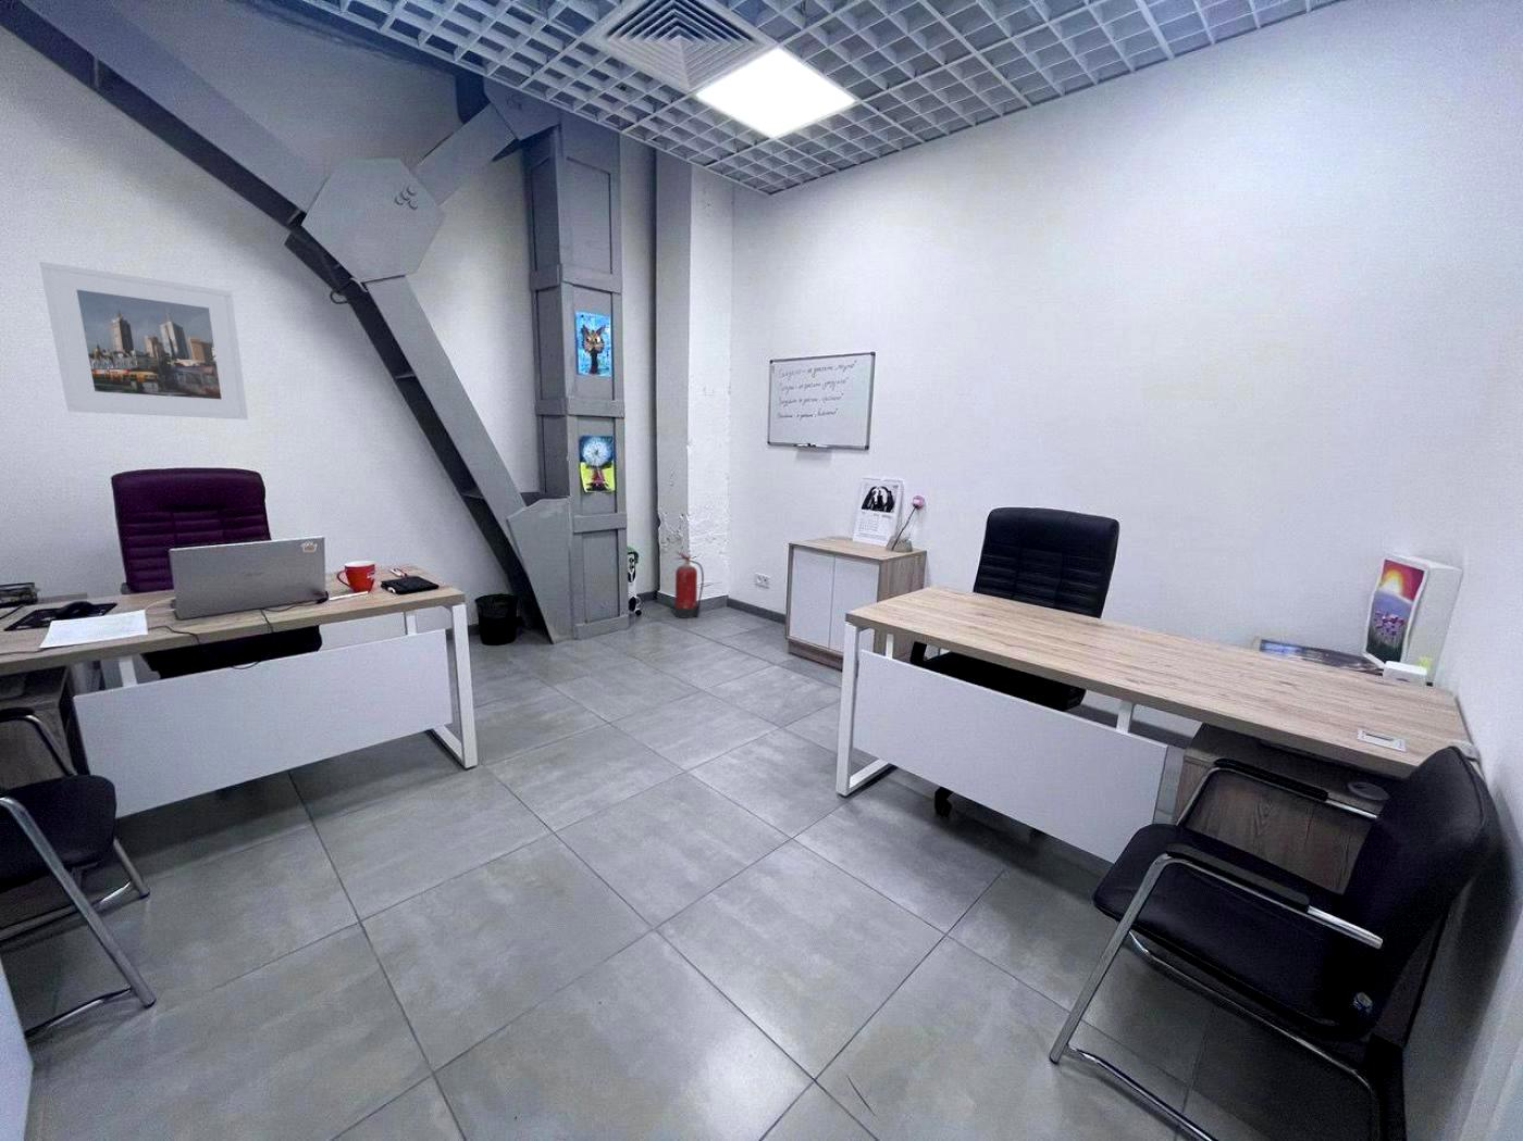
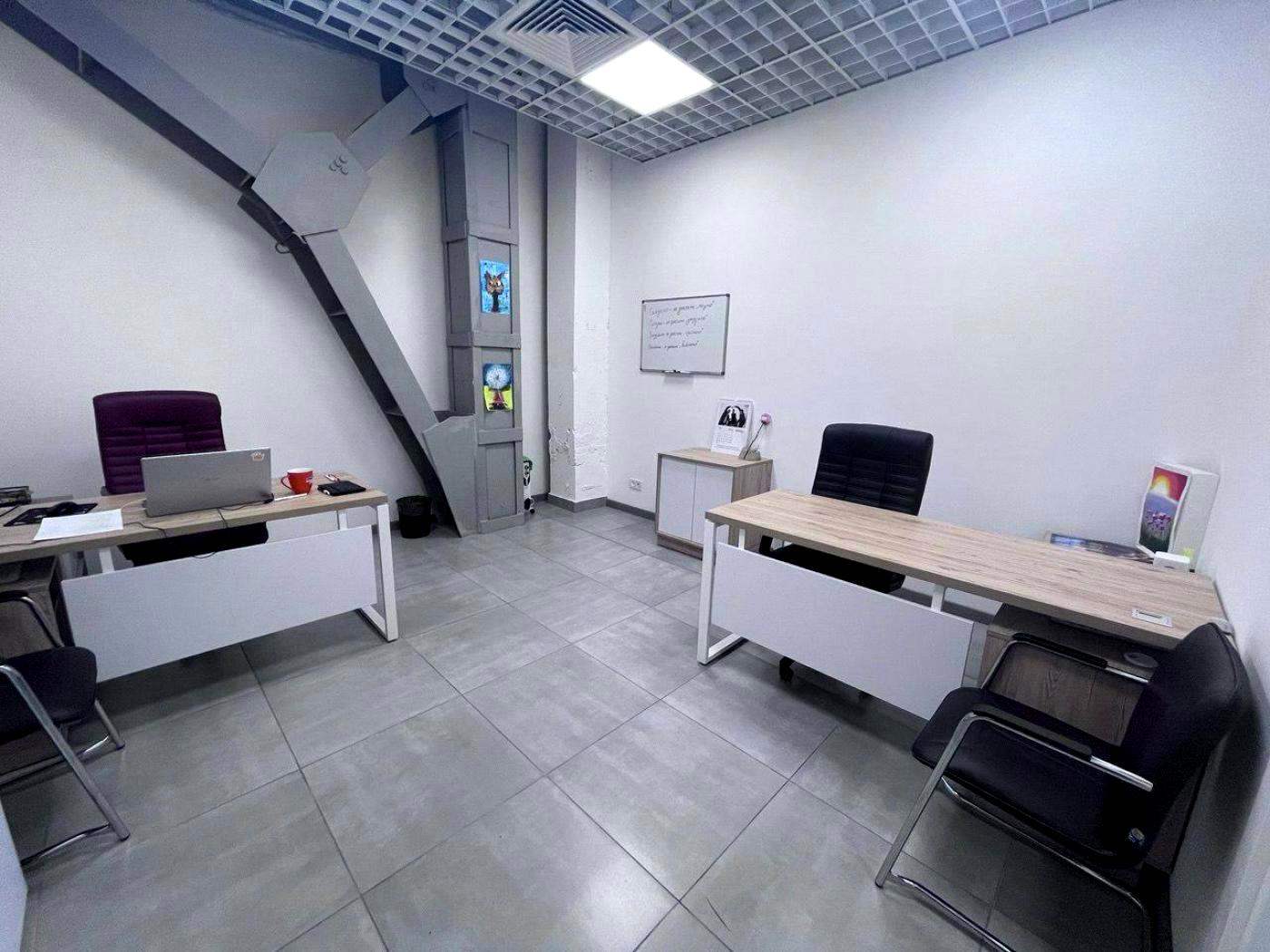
- fire extinguisher (688, 585)
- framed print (153, 348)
